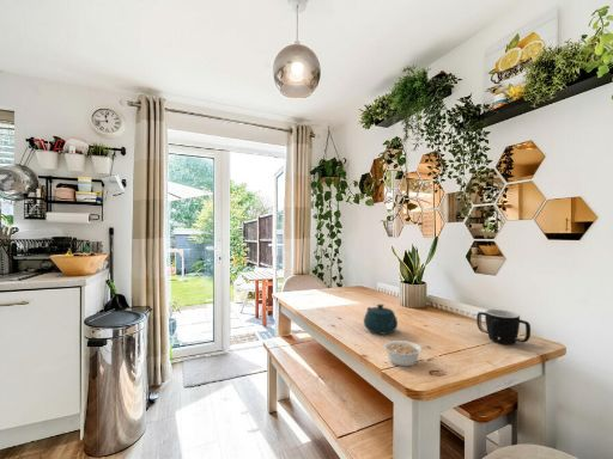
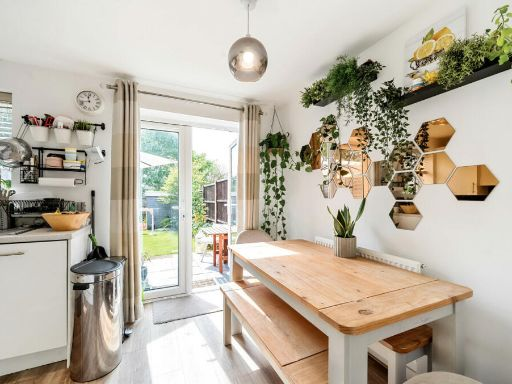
- legume (403, 351)
- mug (502, 326)
- teapot (381, 318)
